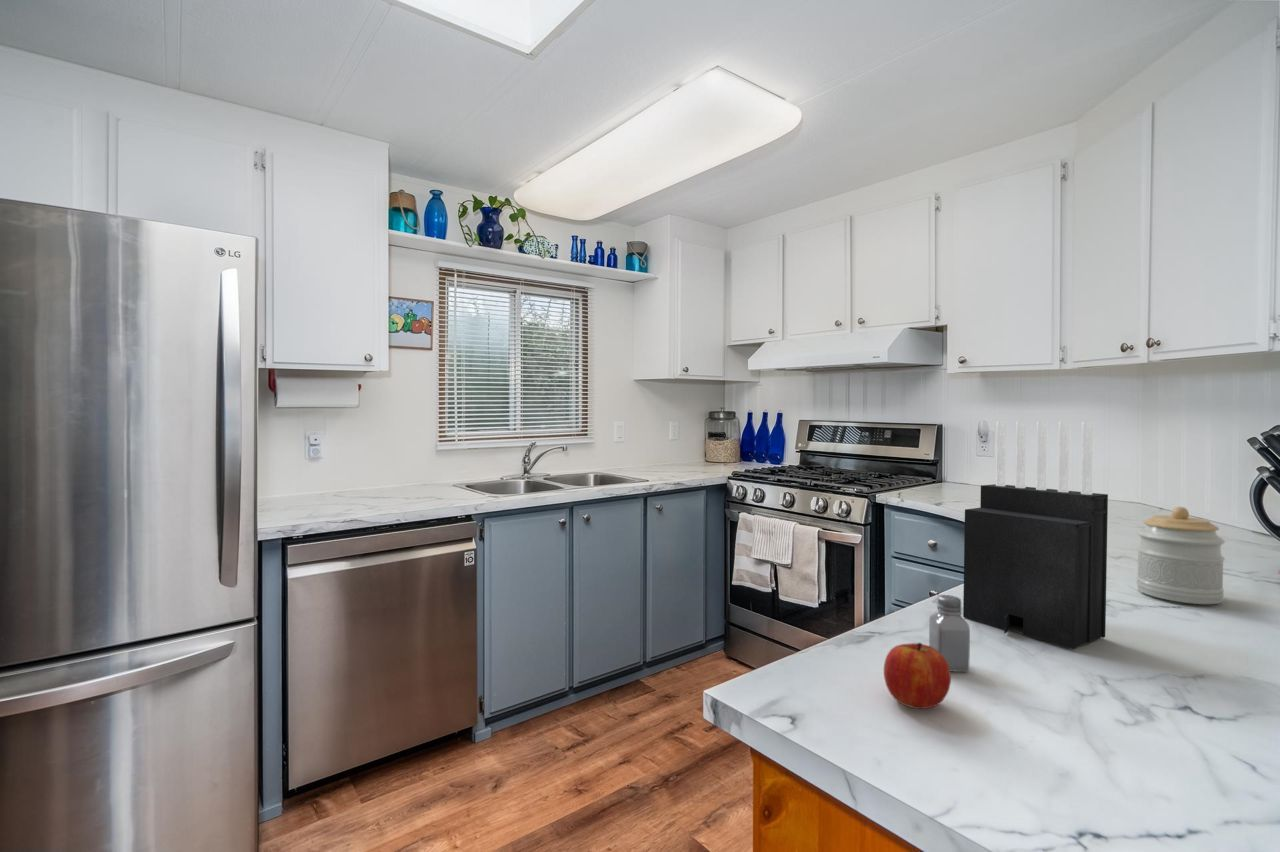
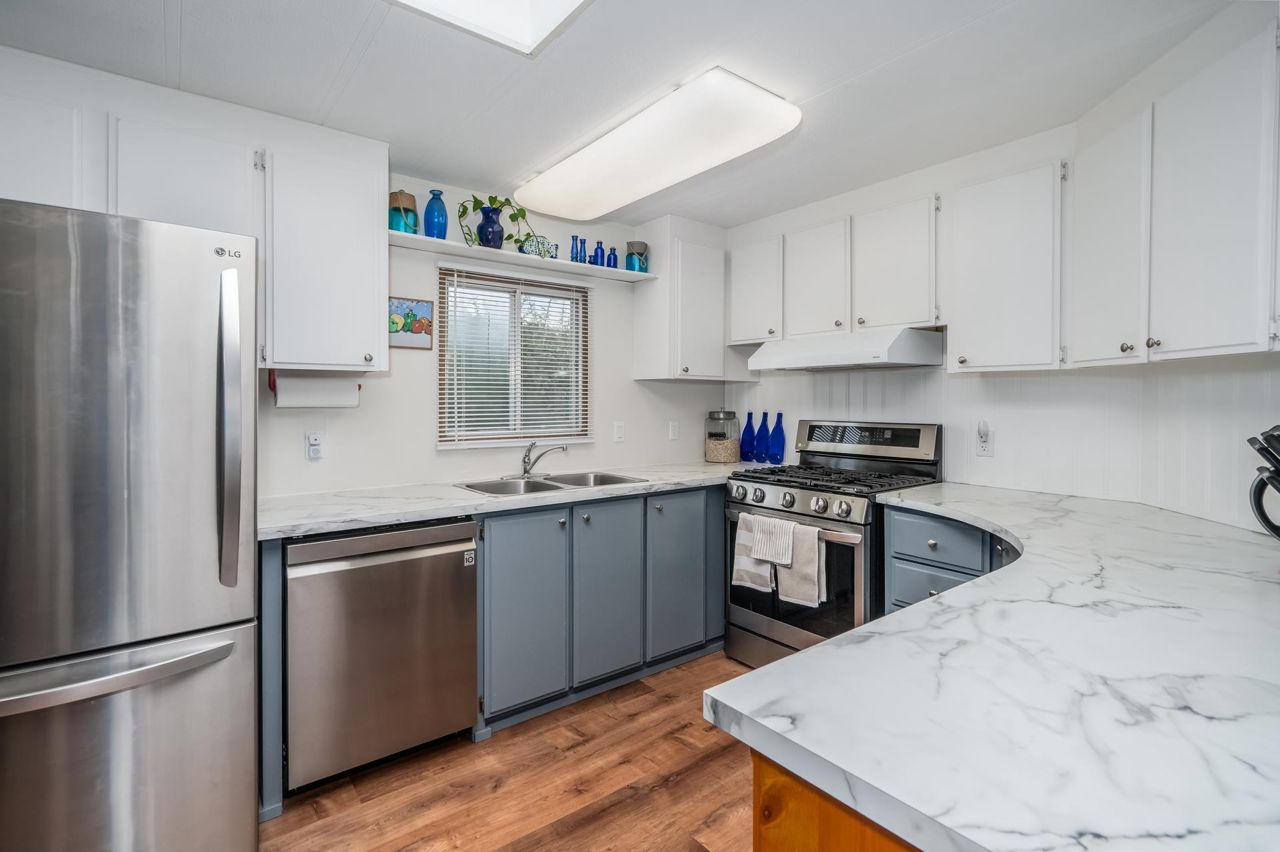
- fruit (915, 671)
- jar (1179, 551)
- knife block (1029, 524)
- saltshaker (949, 631)
